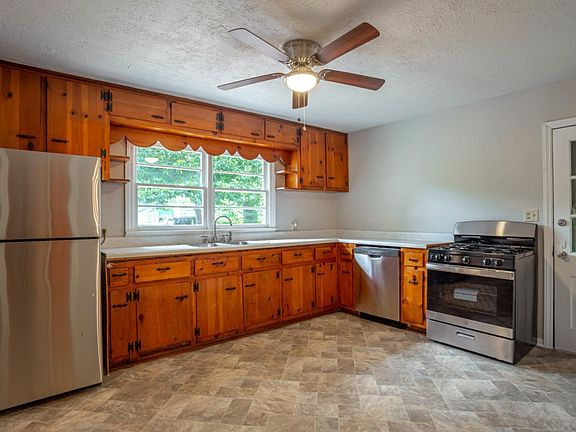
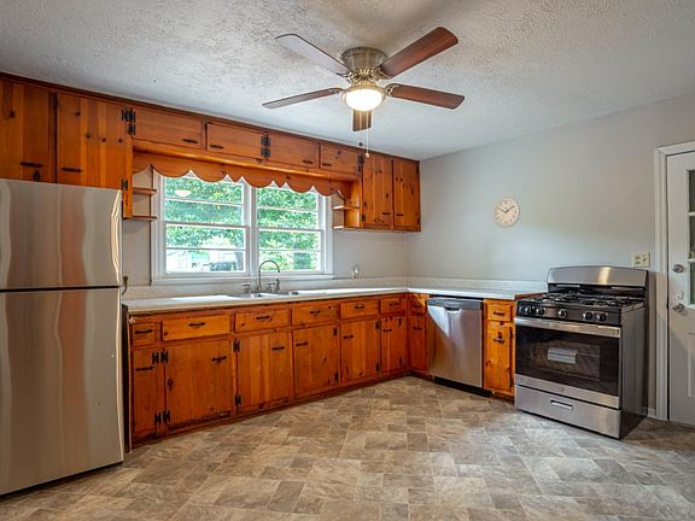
+ wall clock (506, 212)
